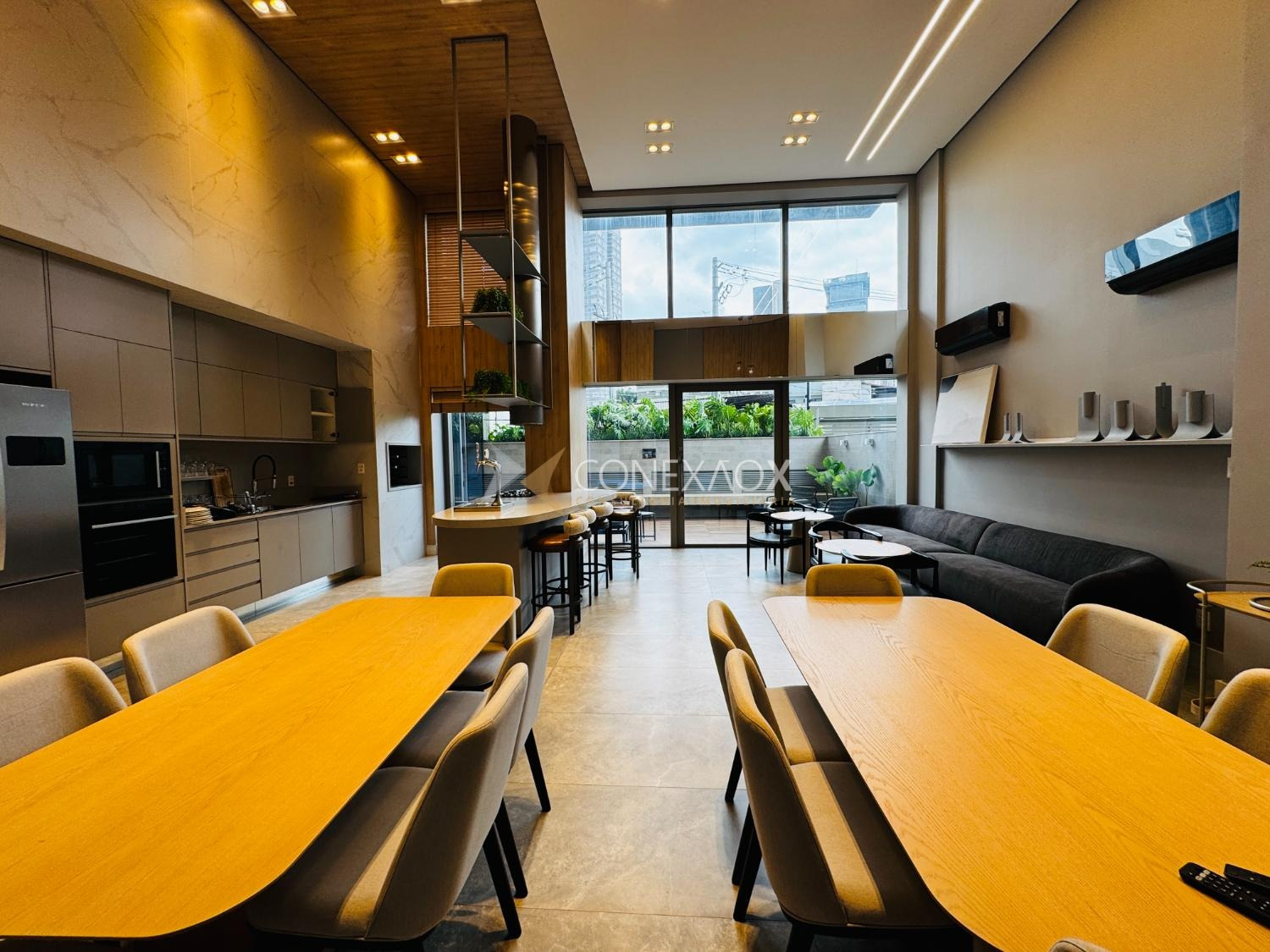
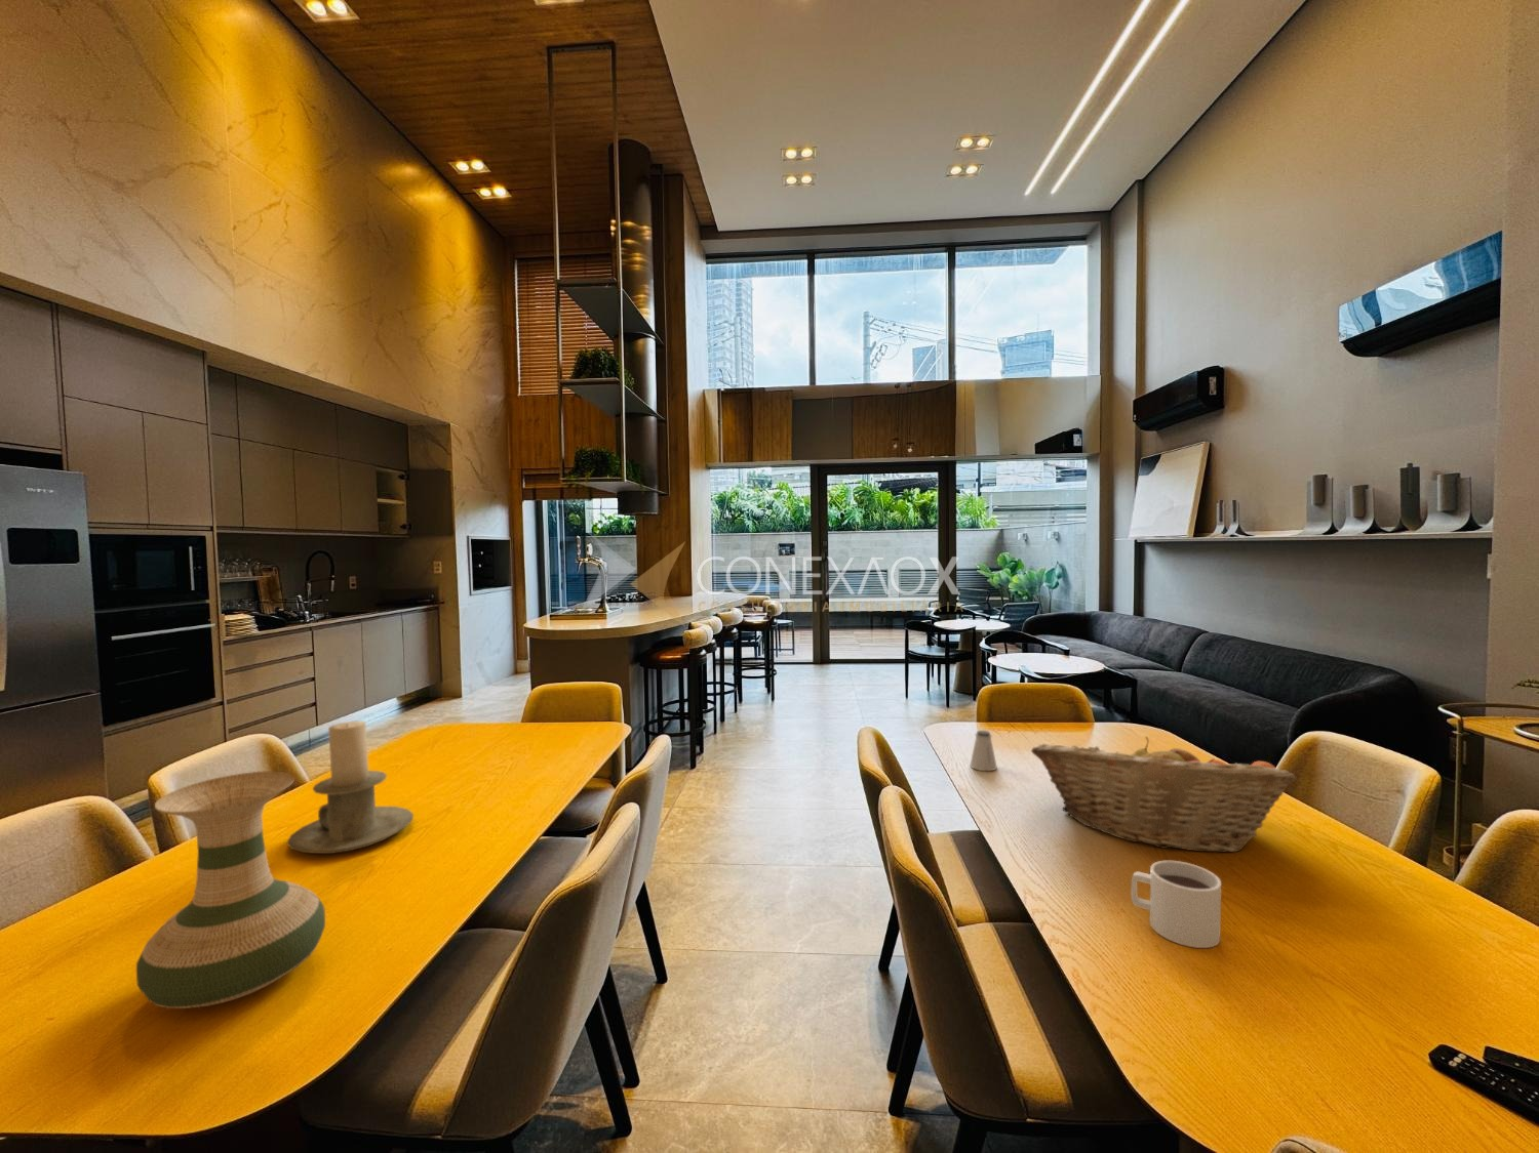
+ saltshaker (983, 750)
+ vase (233, 883)
+ fruit basket (1152, 779)
+ mug (1175, 901)
+ candle holder (350, 779)
